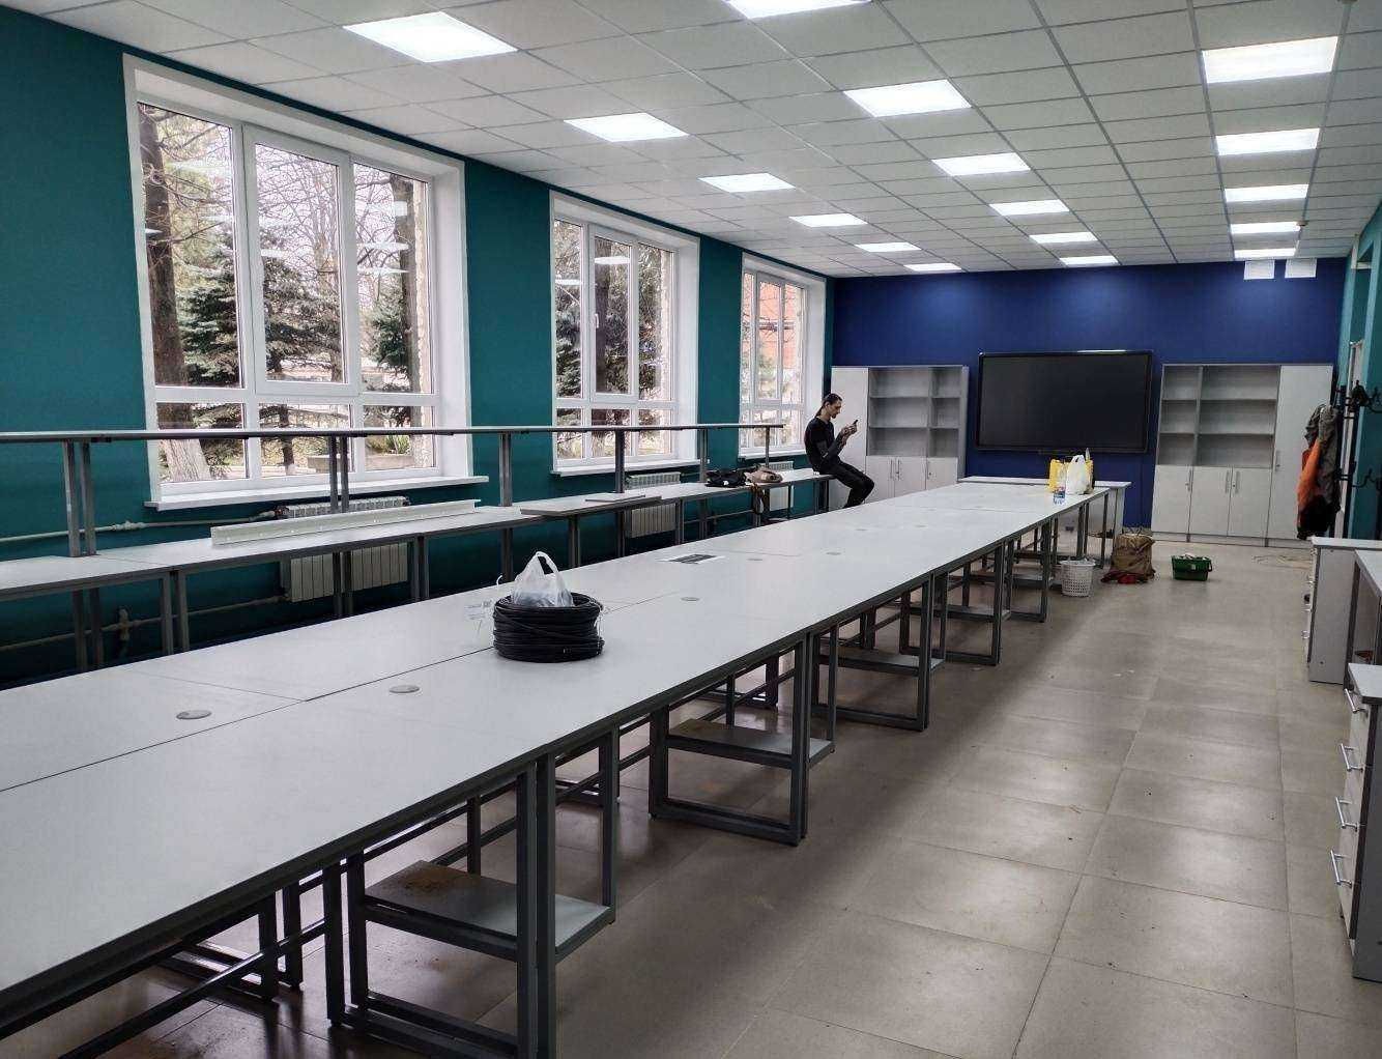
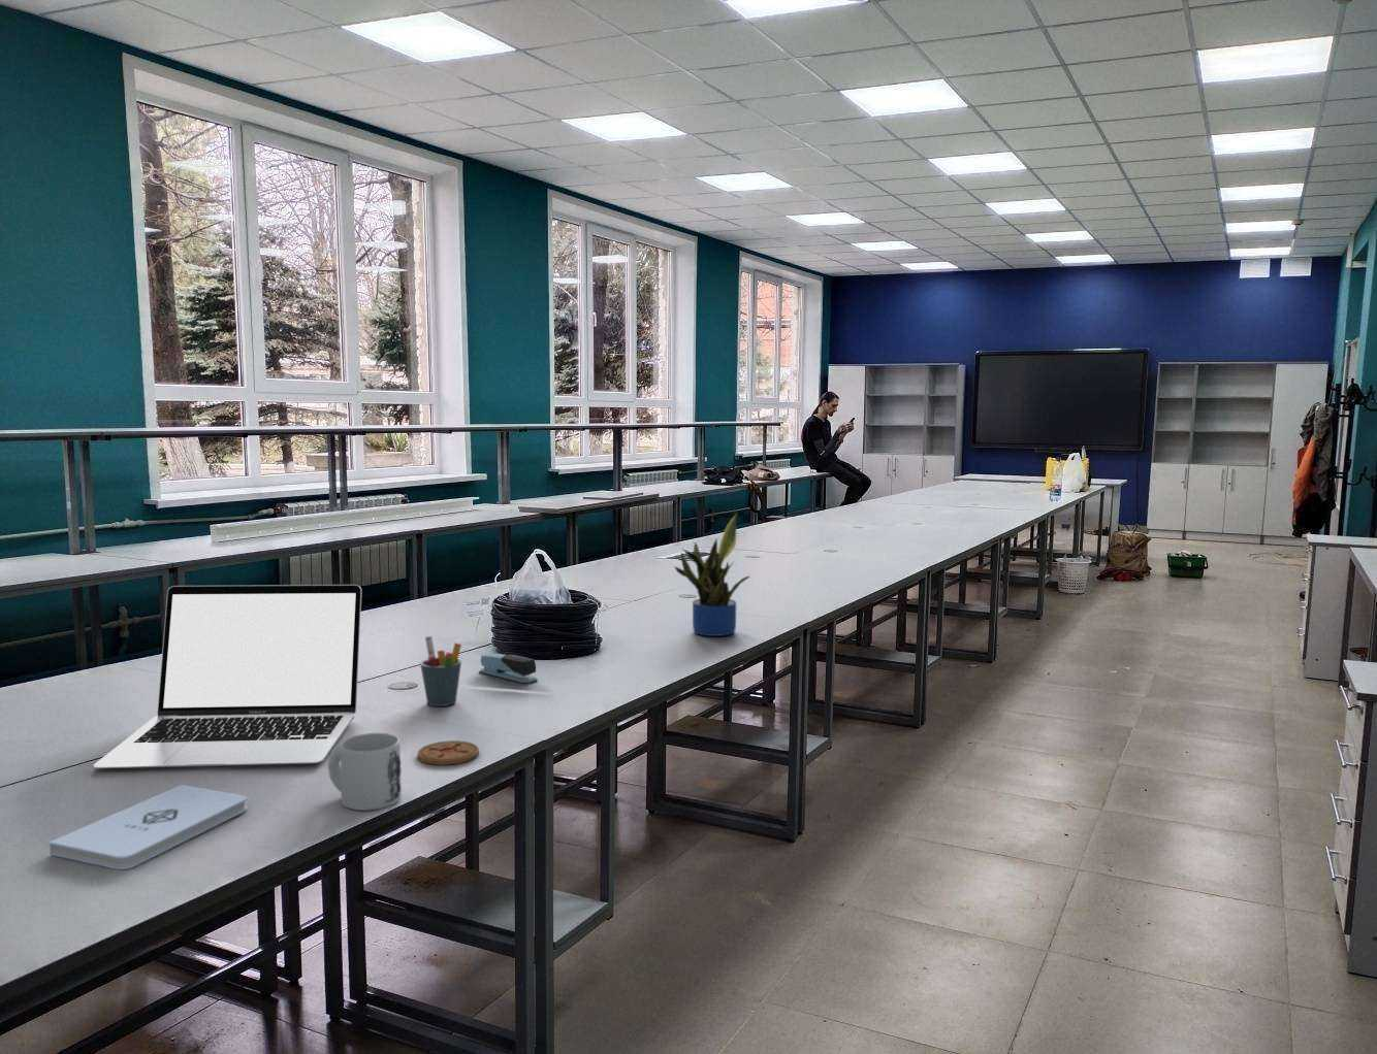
+ coaster (448, 752)
+ mug (361, 769)
+ notepad (156, 824)
+ pen holder (441, 670)
+ laptop (238, 670)
+ stapler (507, 666)
+ potted plant (713, 572)
